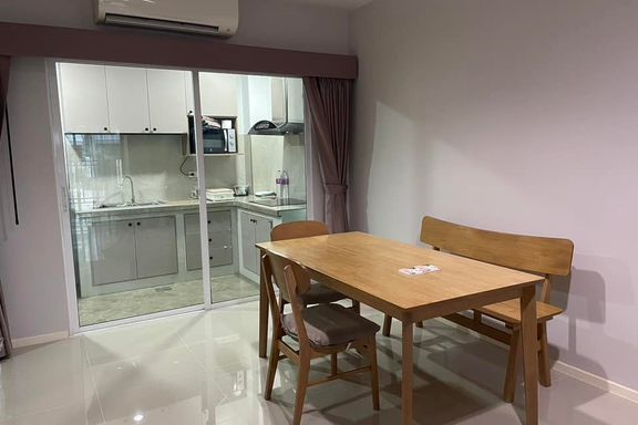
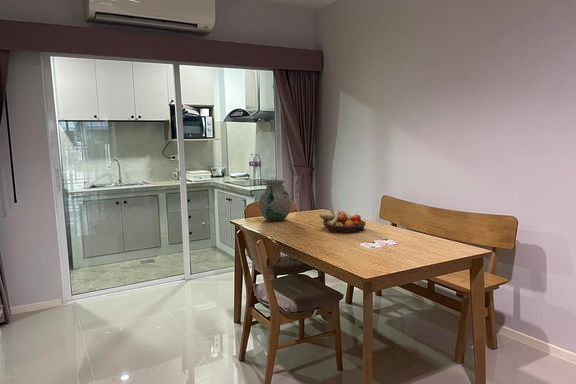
+ vase (275, 199)
+ fruit bowl (343, 219)
